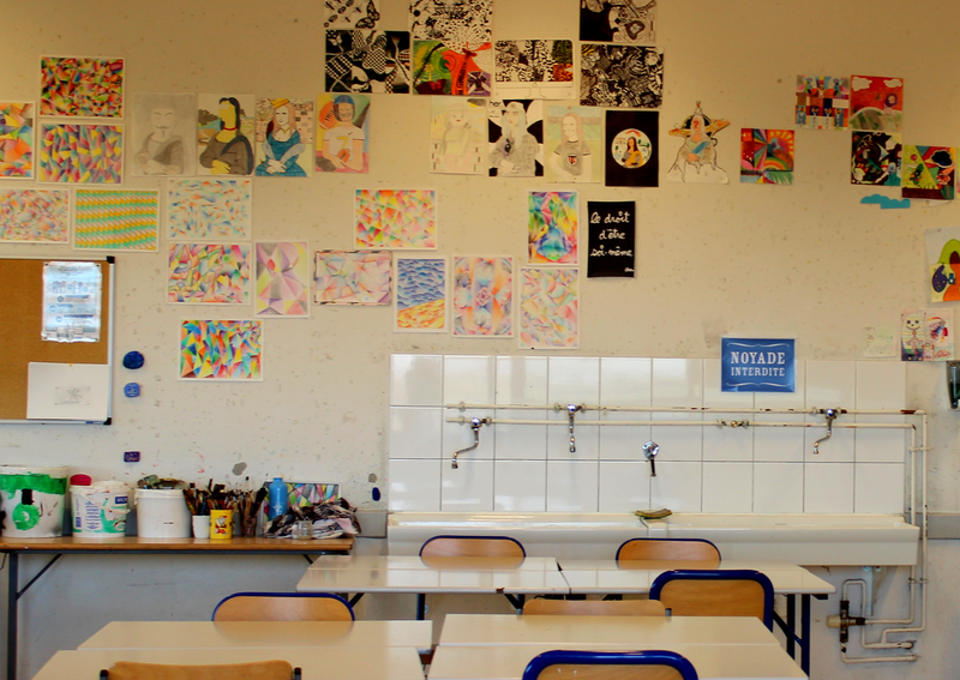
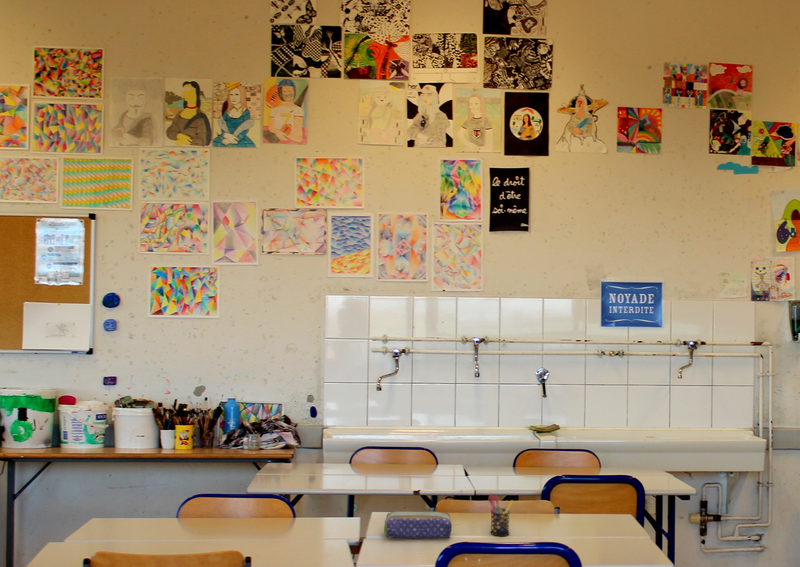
+ pen holder (498, 514)
+ pencil case (417, 524)
